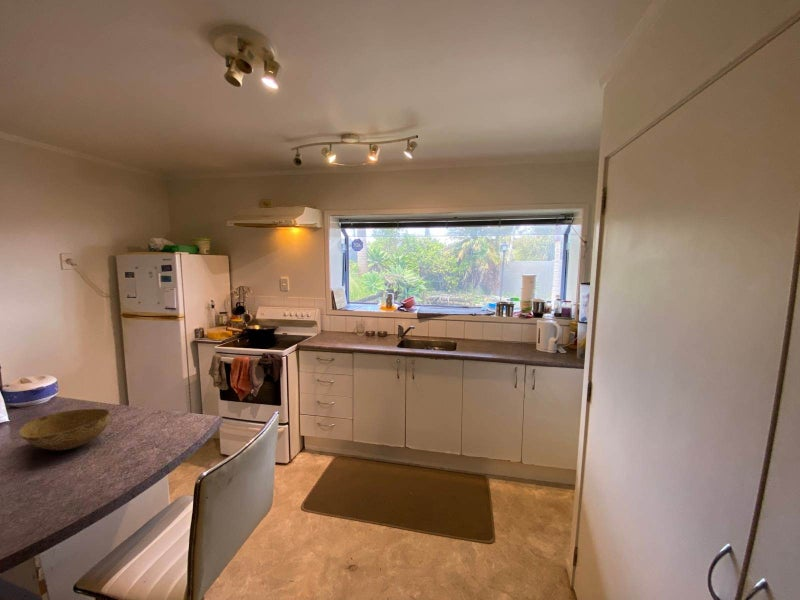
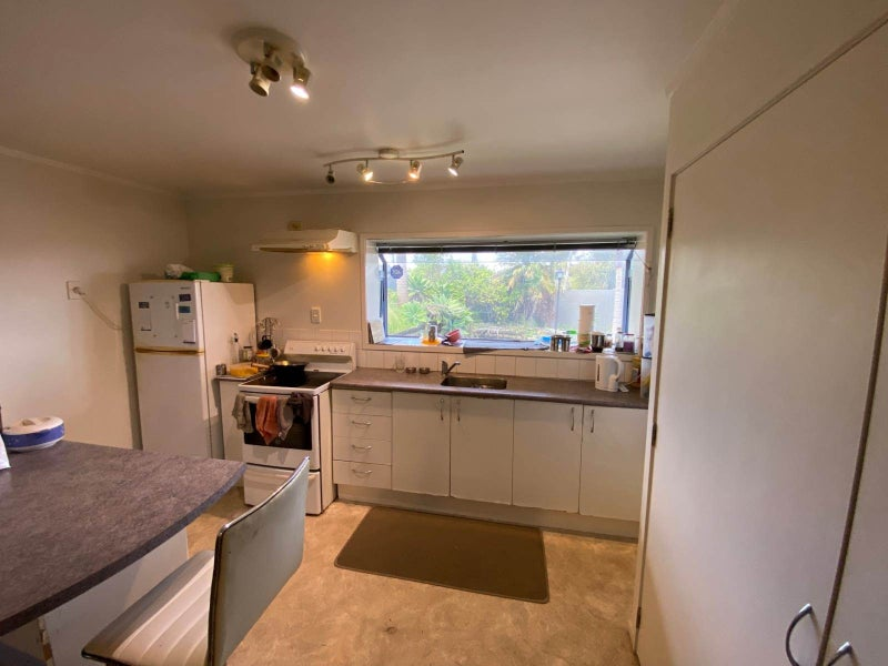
- bowl (67, 432)
